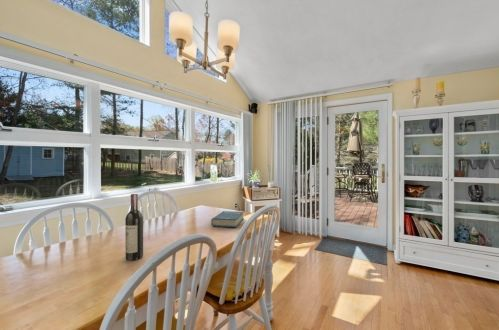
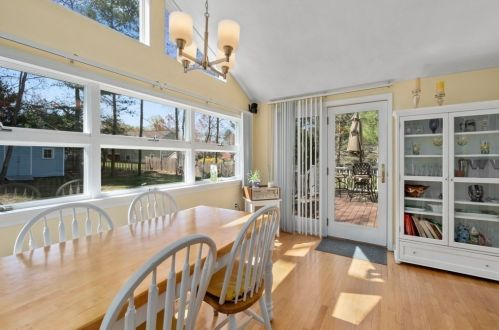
- wine bottle (134, 225)
- hardback book (228, 218)
